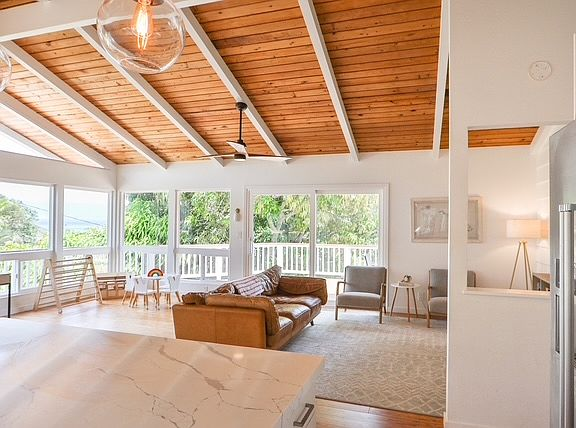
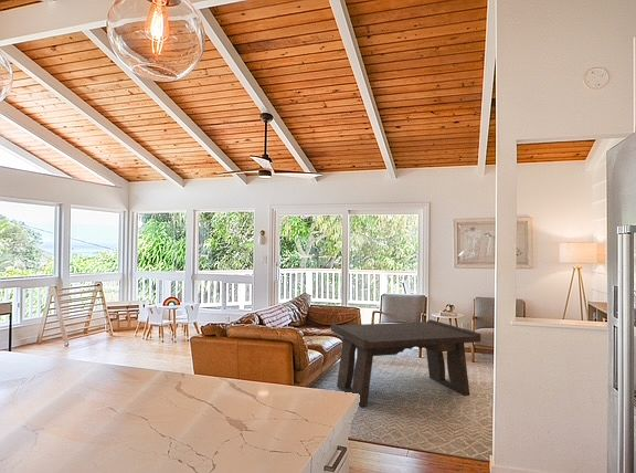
+ coffee table (396, 354)
